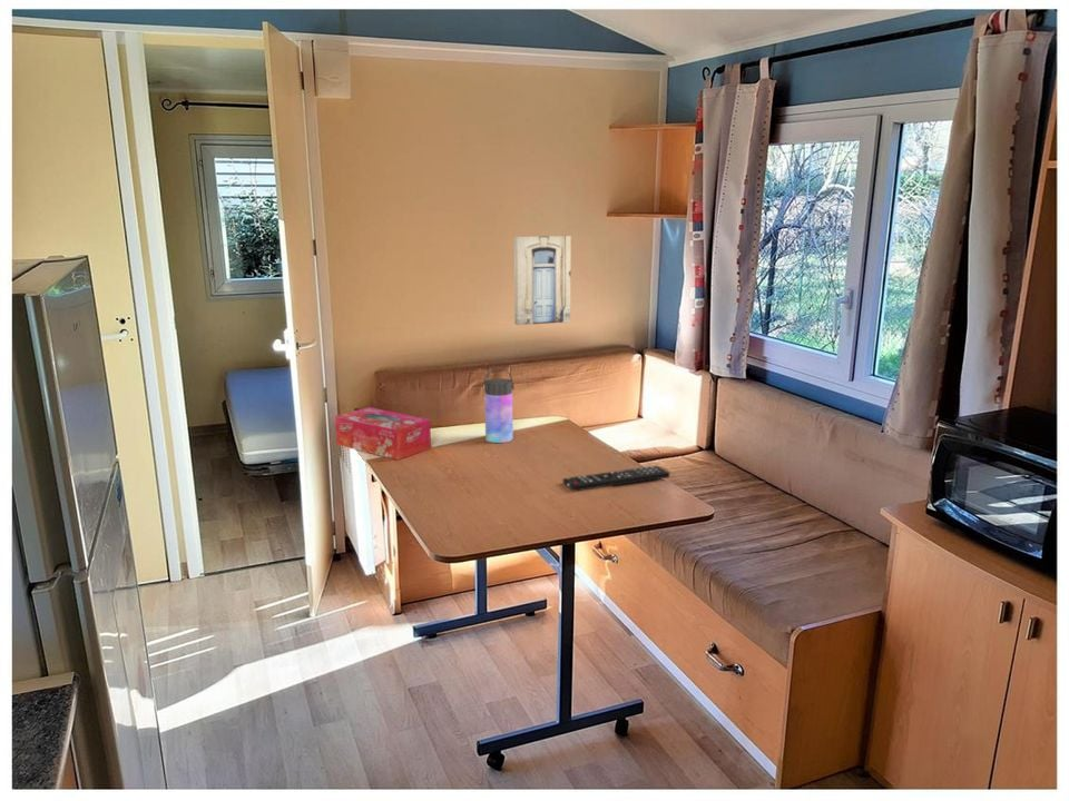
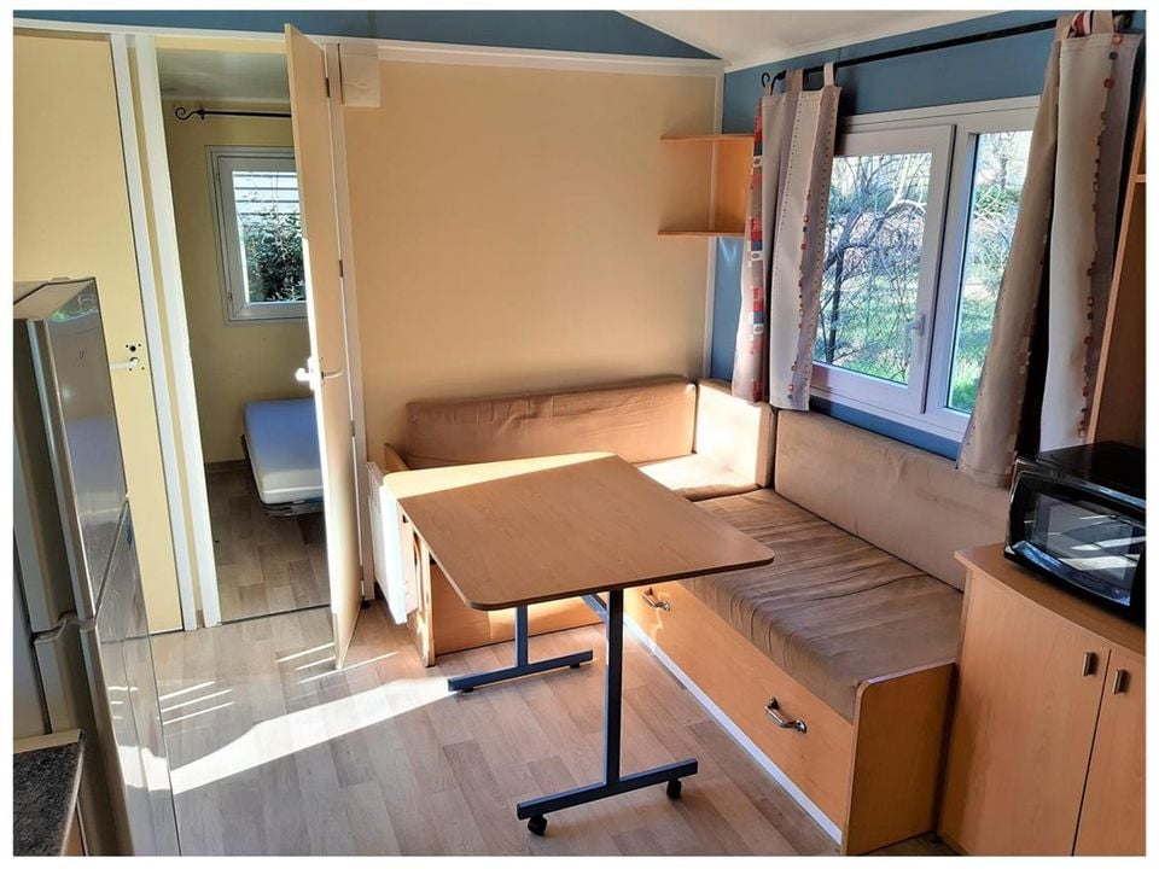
- remote control (616, 477)
- tissue box (382, 432)
- water bottle (499, 403)
- wall art (542, 279)
